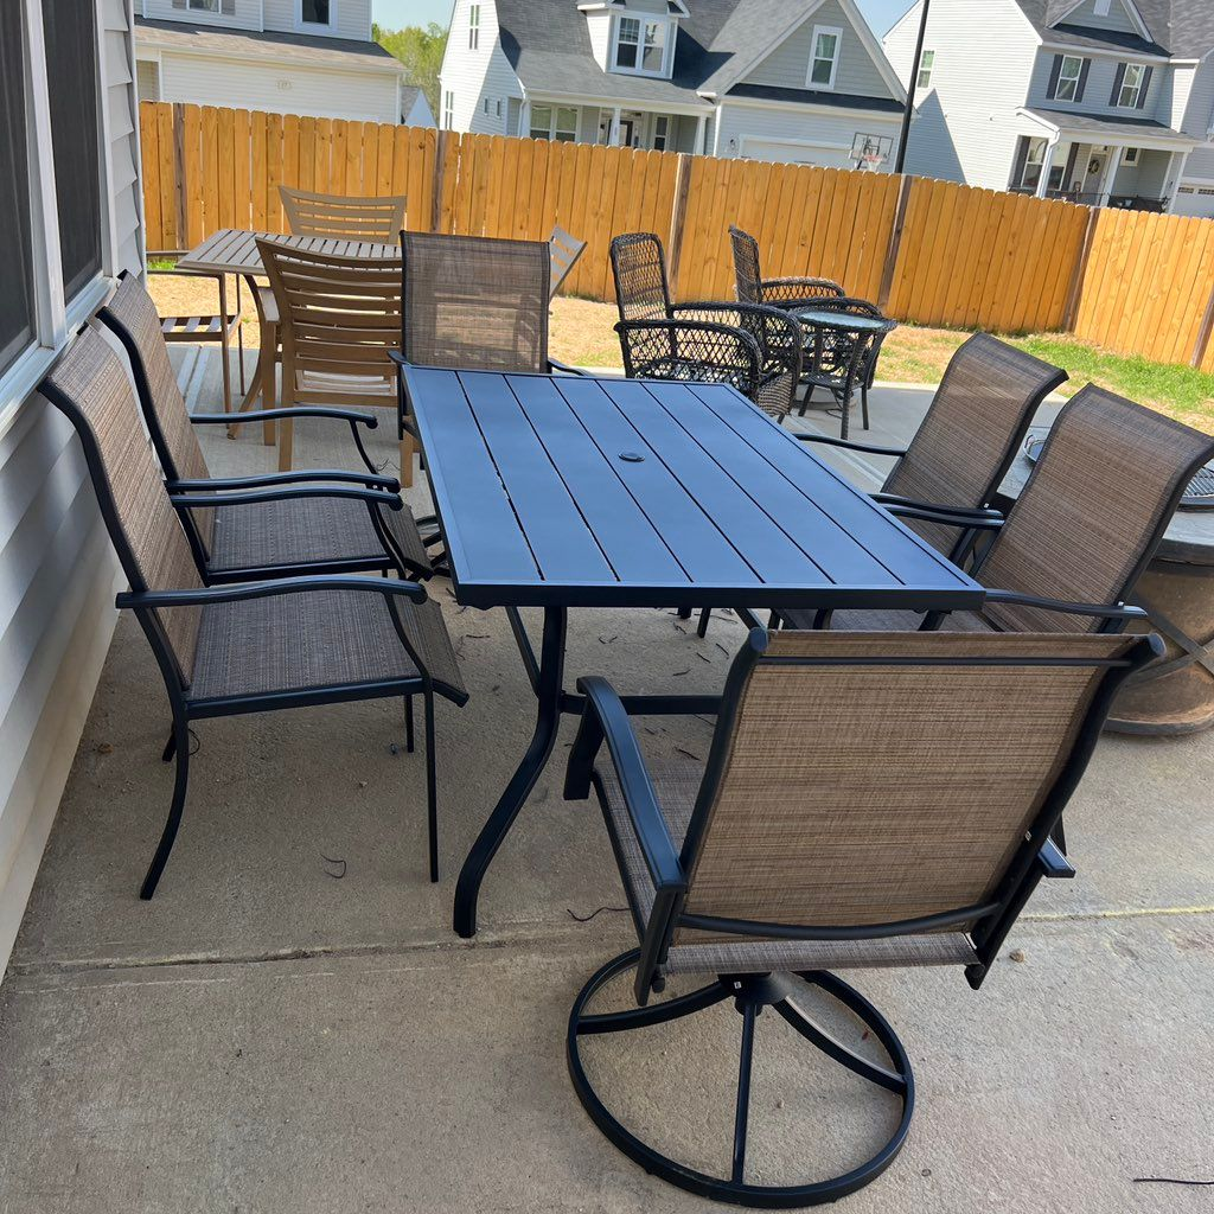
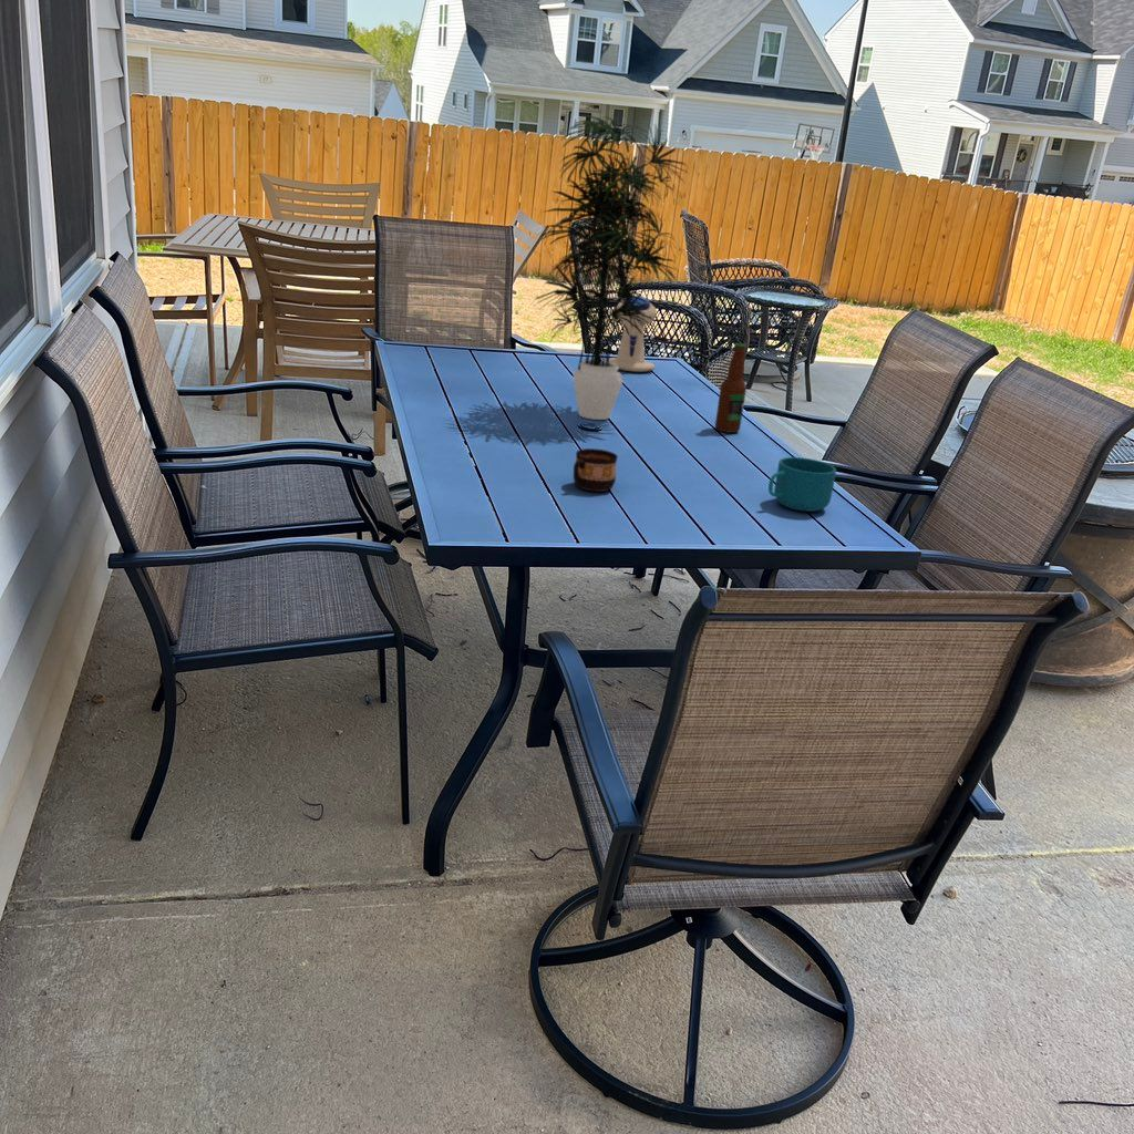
+ plant (604, 272)
+ speaker (633, 331)
+ cup (592, 470)
+ cup (797, 486)
+ bottle (733, 388)
